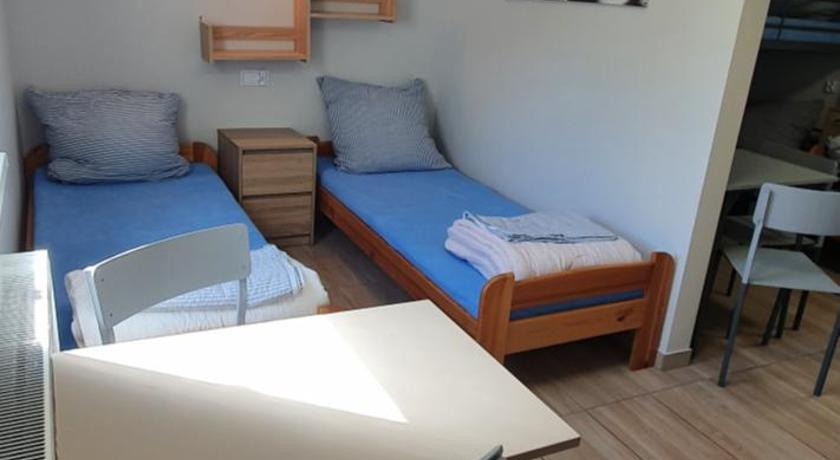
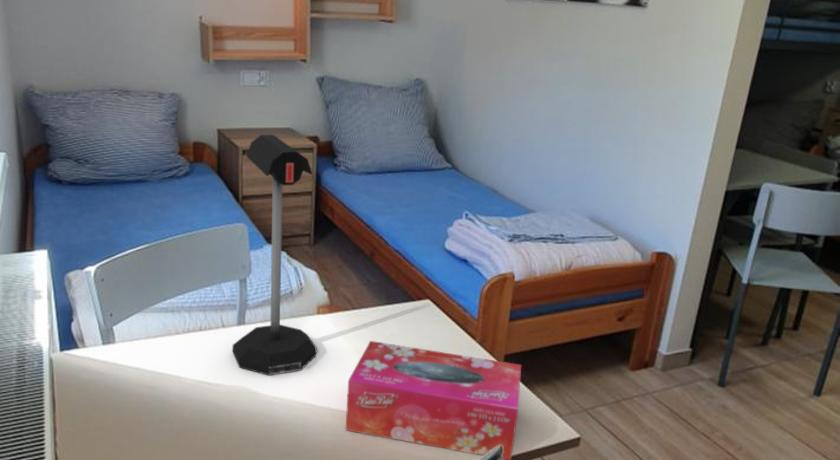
+ tissue box (436, 396)
+ mailbox (276, 253)
